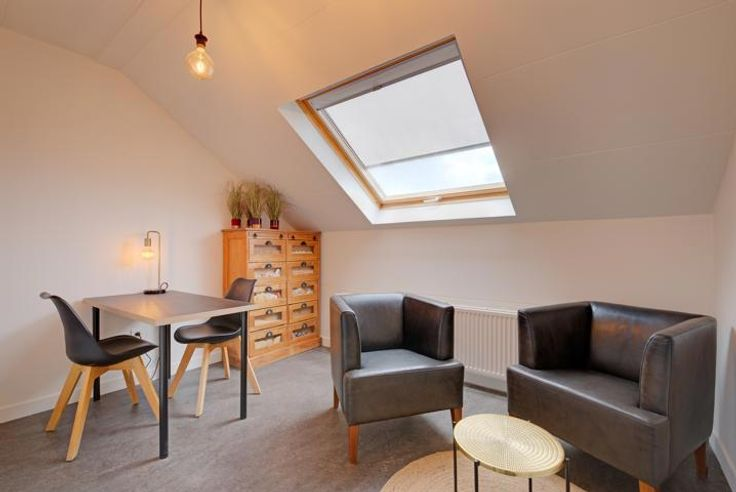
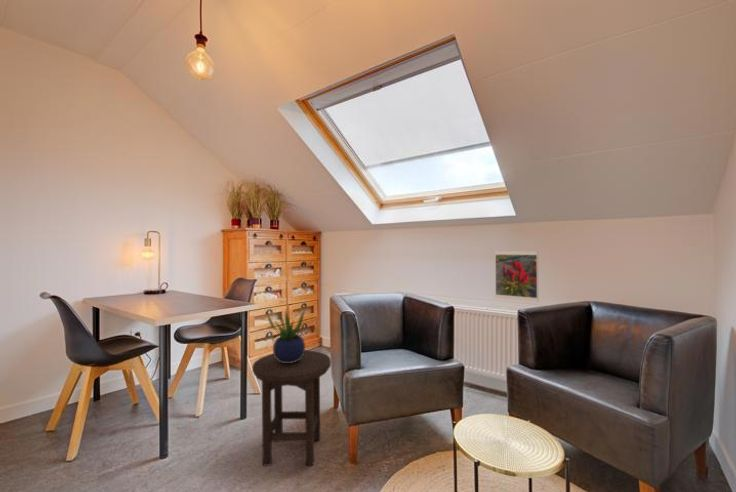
+ stool (293, 411)
+ potted plant (288, 335)
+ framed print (516, 275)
